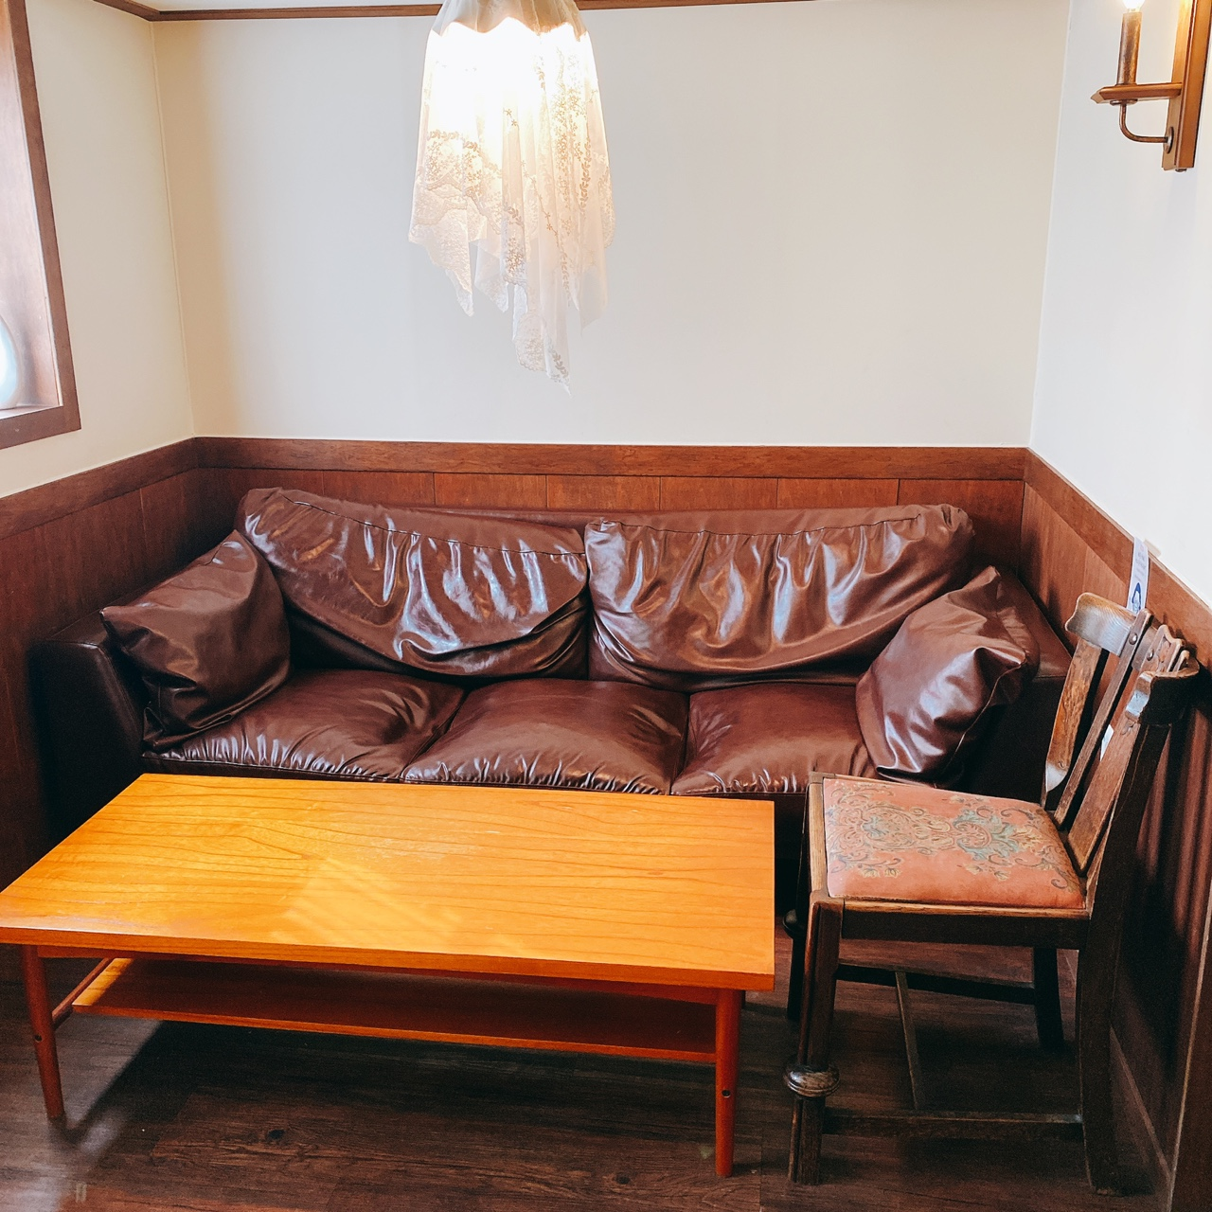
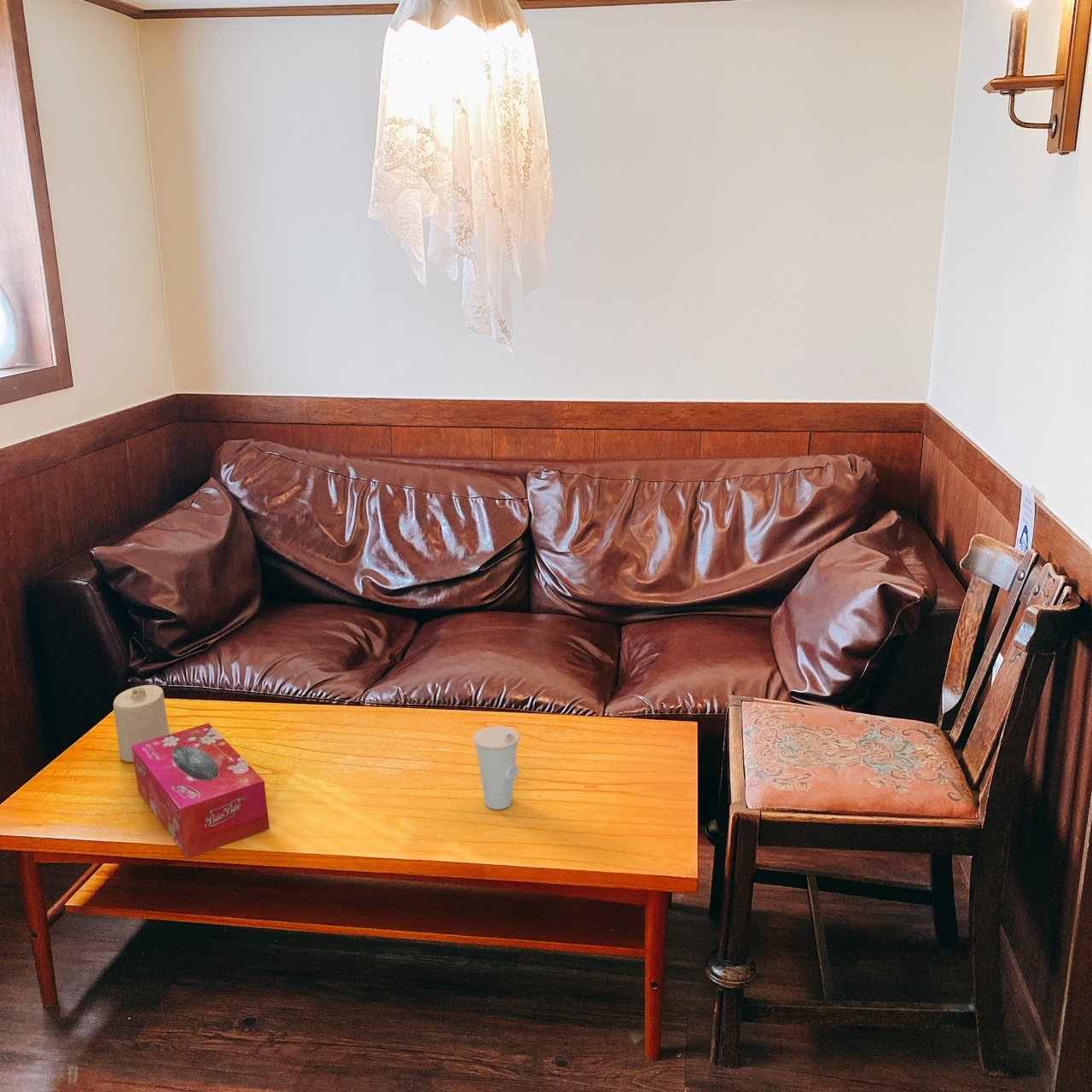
+ tissue box (198, 786)
+ cup (497, 767)
+ candle (141, 717)
